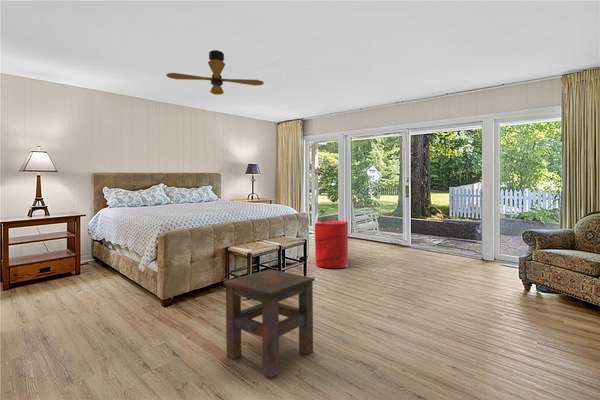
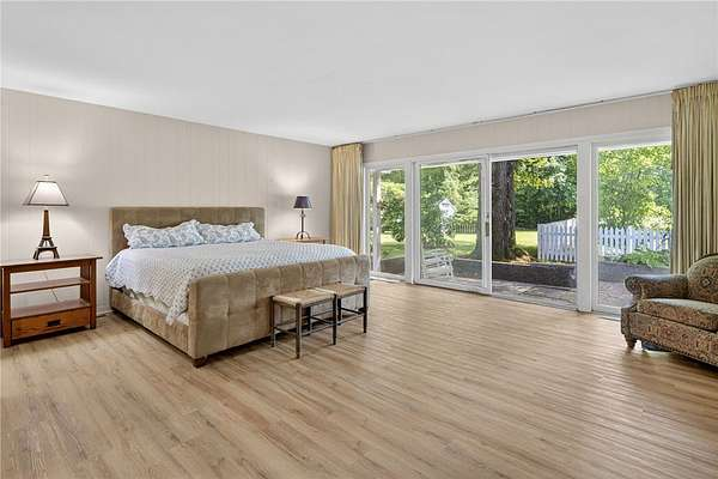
- laundry hamper (331, 242)
- ceiling fan (216, 68)
- side table (270, 316)
